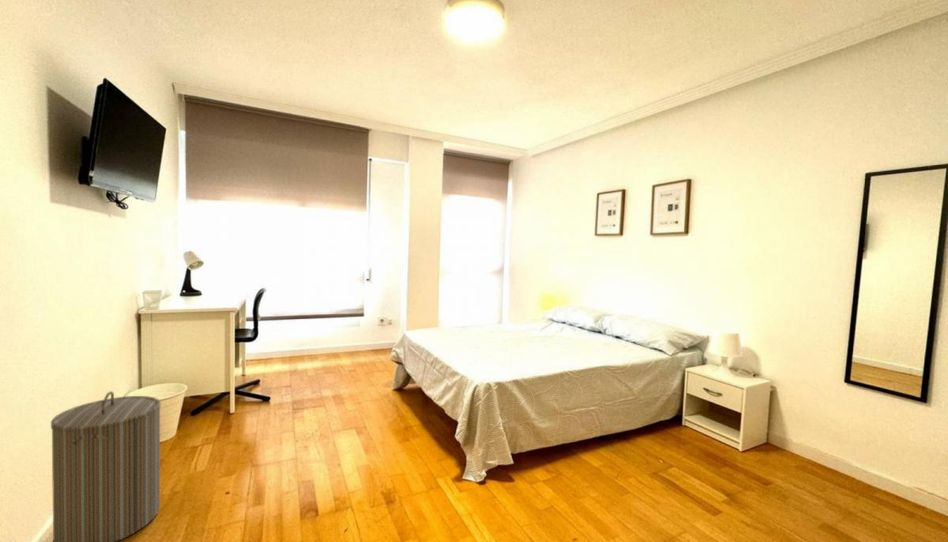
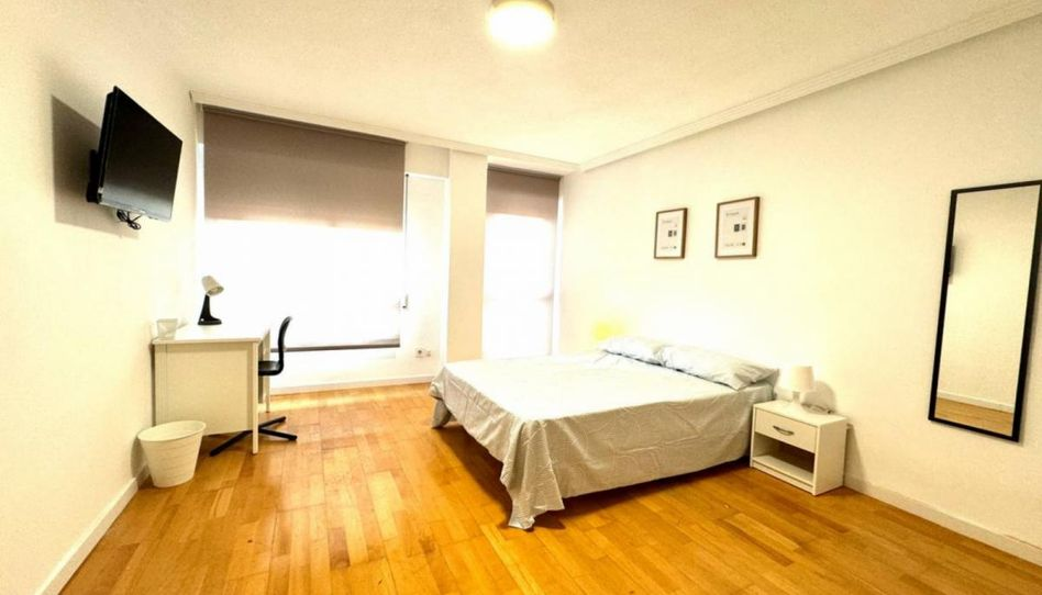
- laundry hamper (109, 457)
